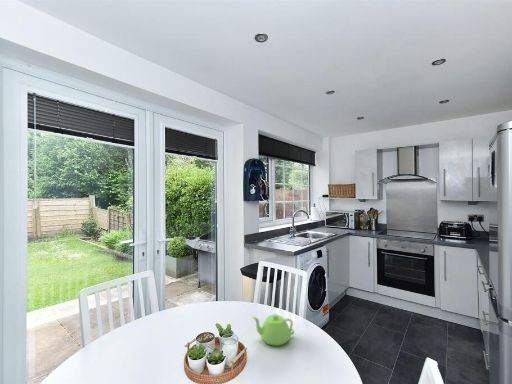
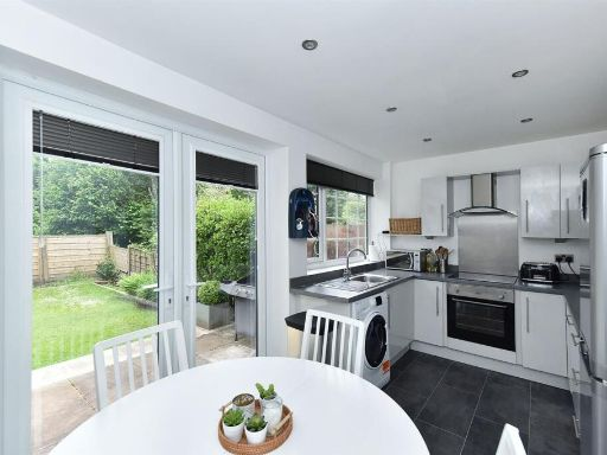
- teapot (273, 326)
